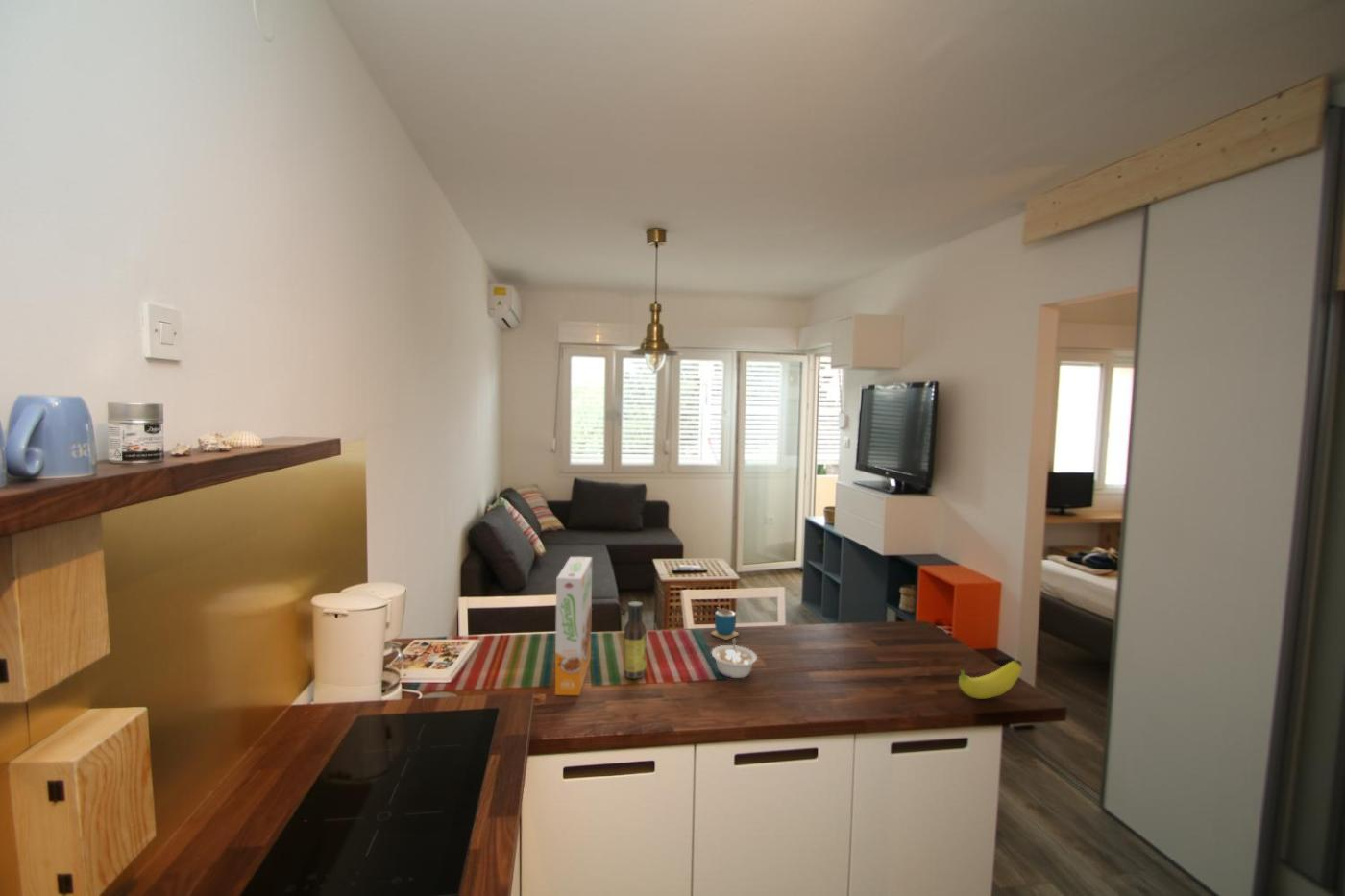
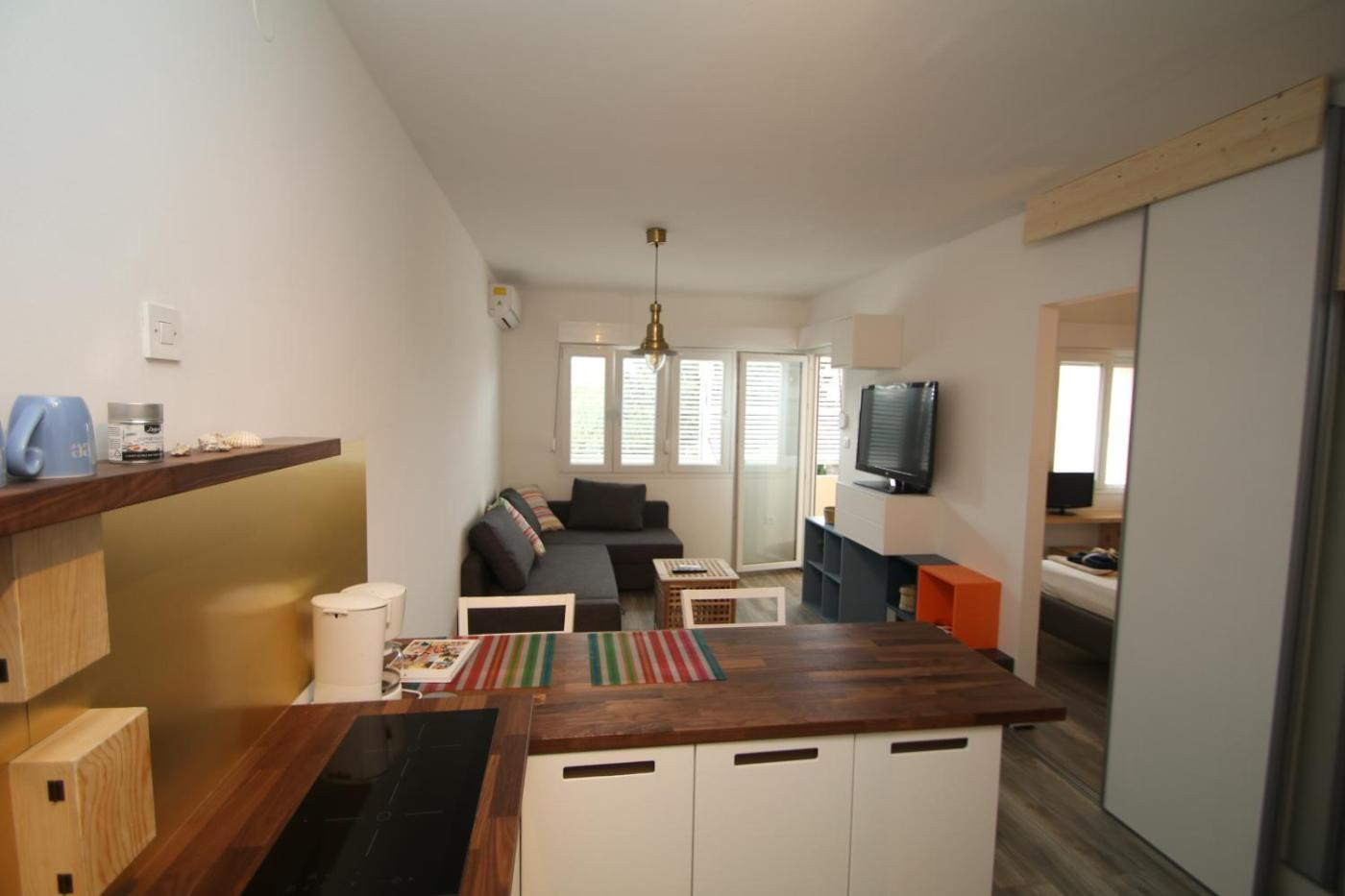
- cereal box (575, 621)
- cup (725, 616)
- fruit (987, 678)
- sauce bottle (635, 639)
- legume (732, 660)
